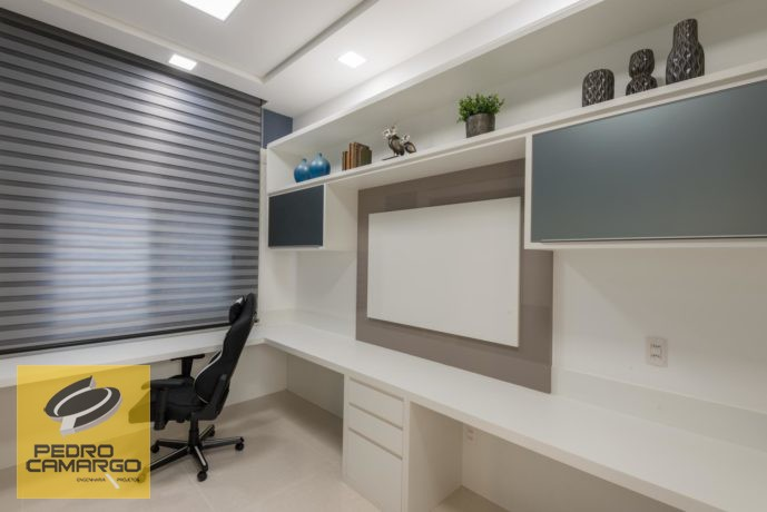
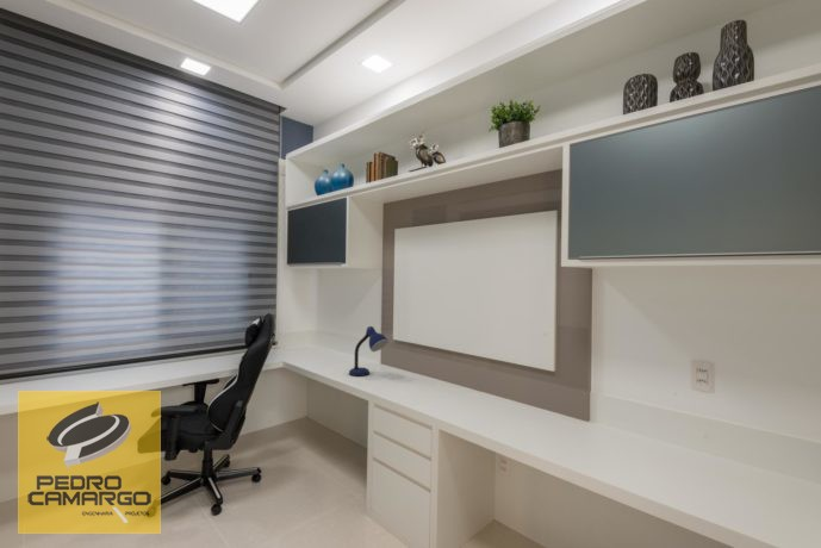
+ desk lamp (371, 349)
